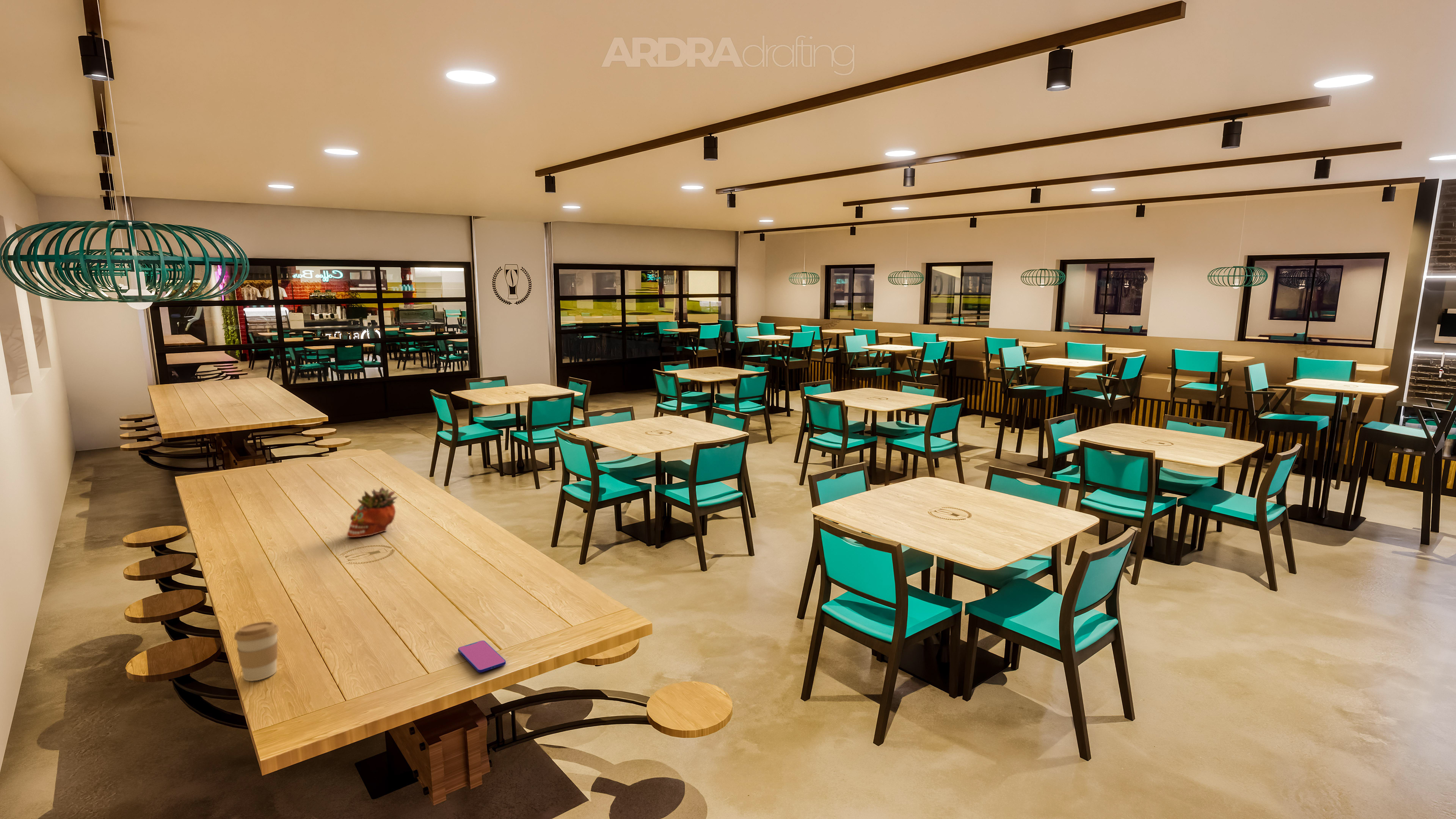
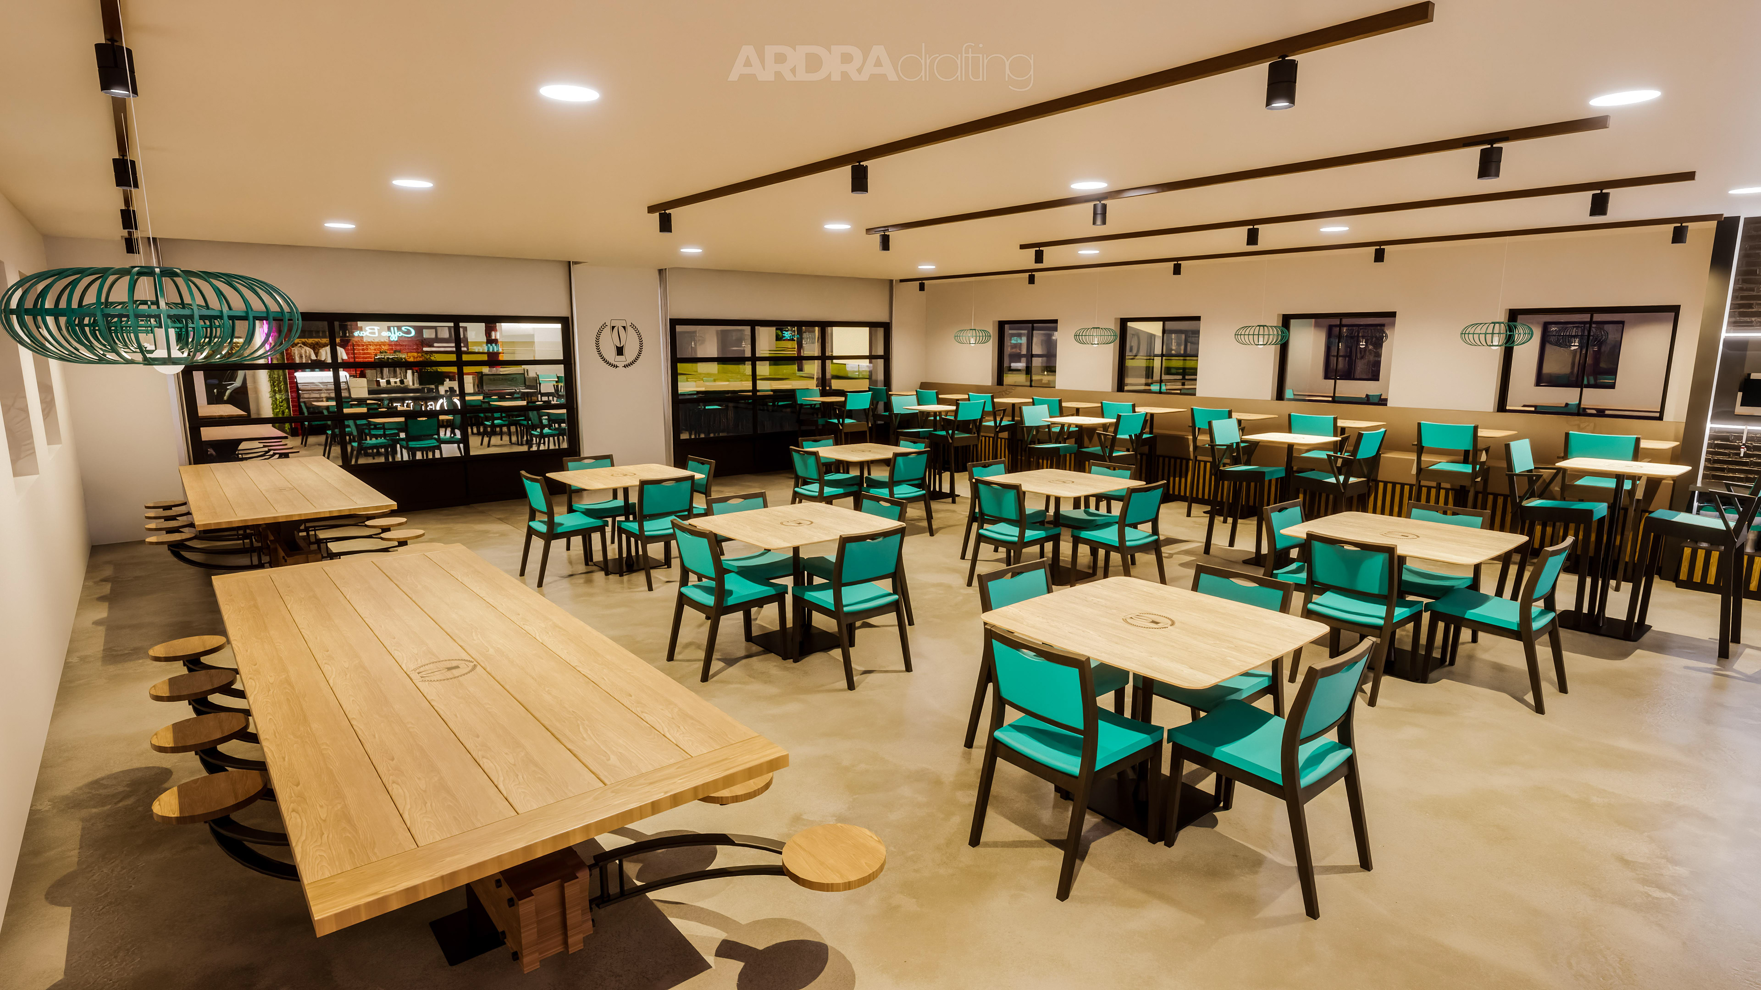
- smartphone (482, 656)
- succulent planter (372, 511)
- coffee cup (258, 649)
